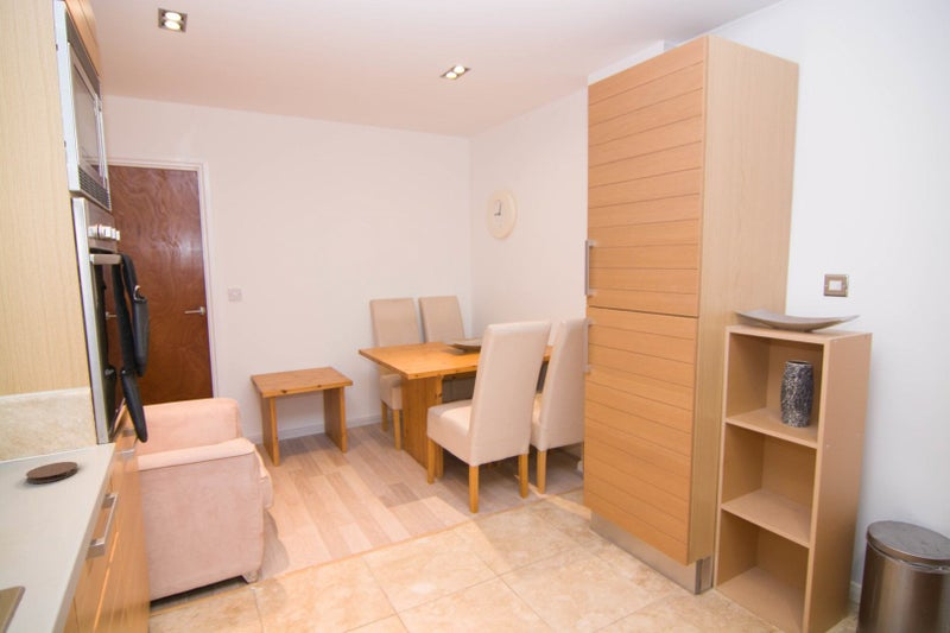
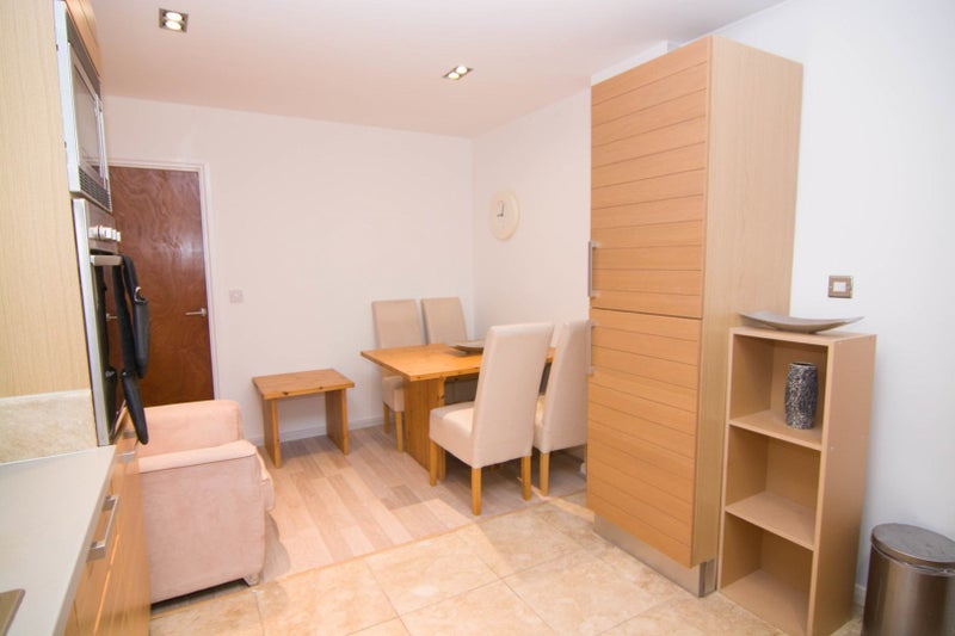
- coaster (52, 471)
